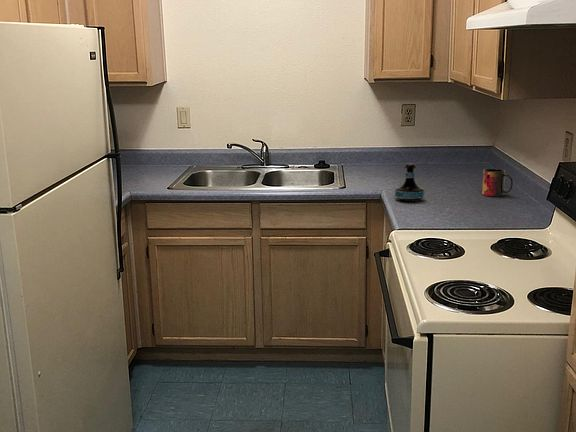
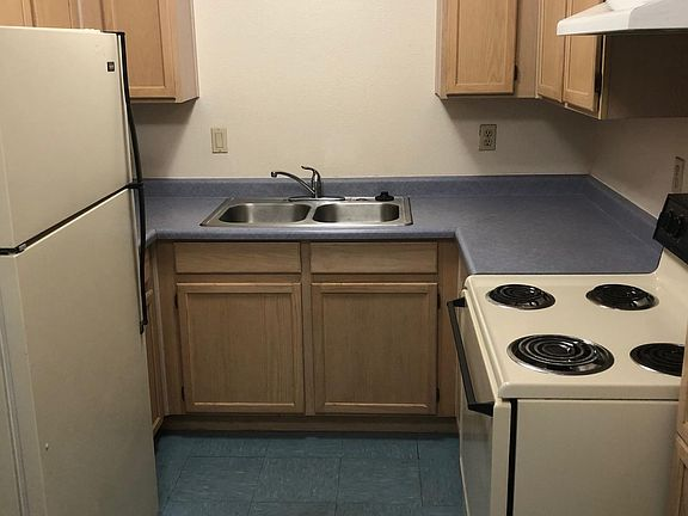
- tequila bottle (409, 181)
- mug (498, 182)
